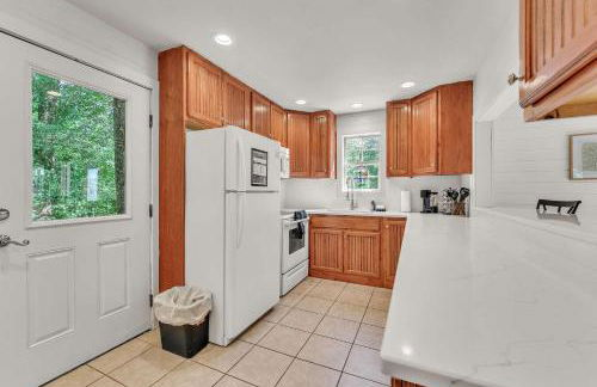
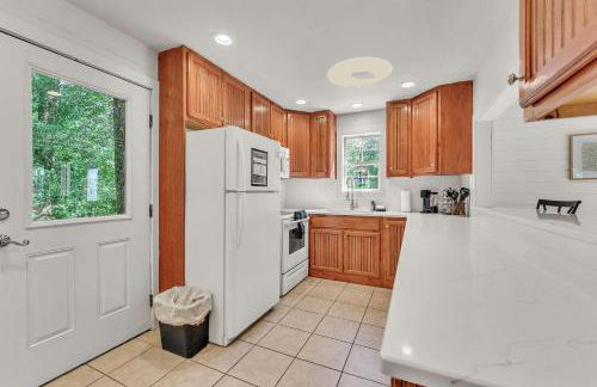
+ ceiling light (358, 70)
